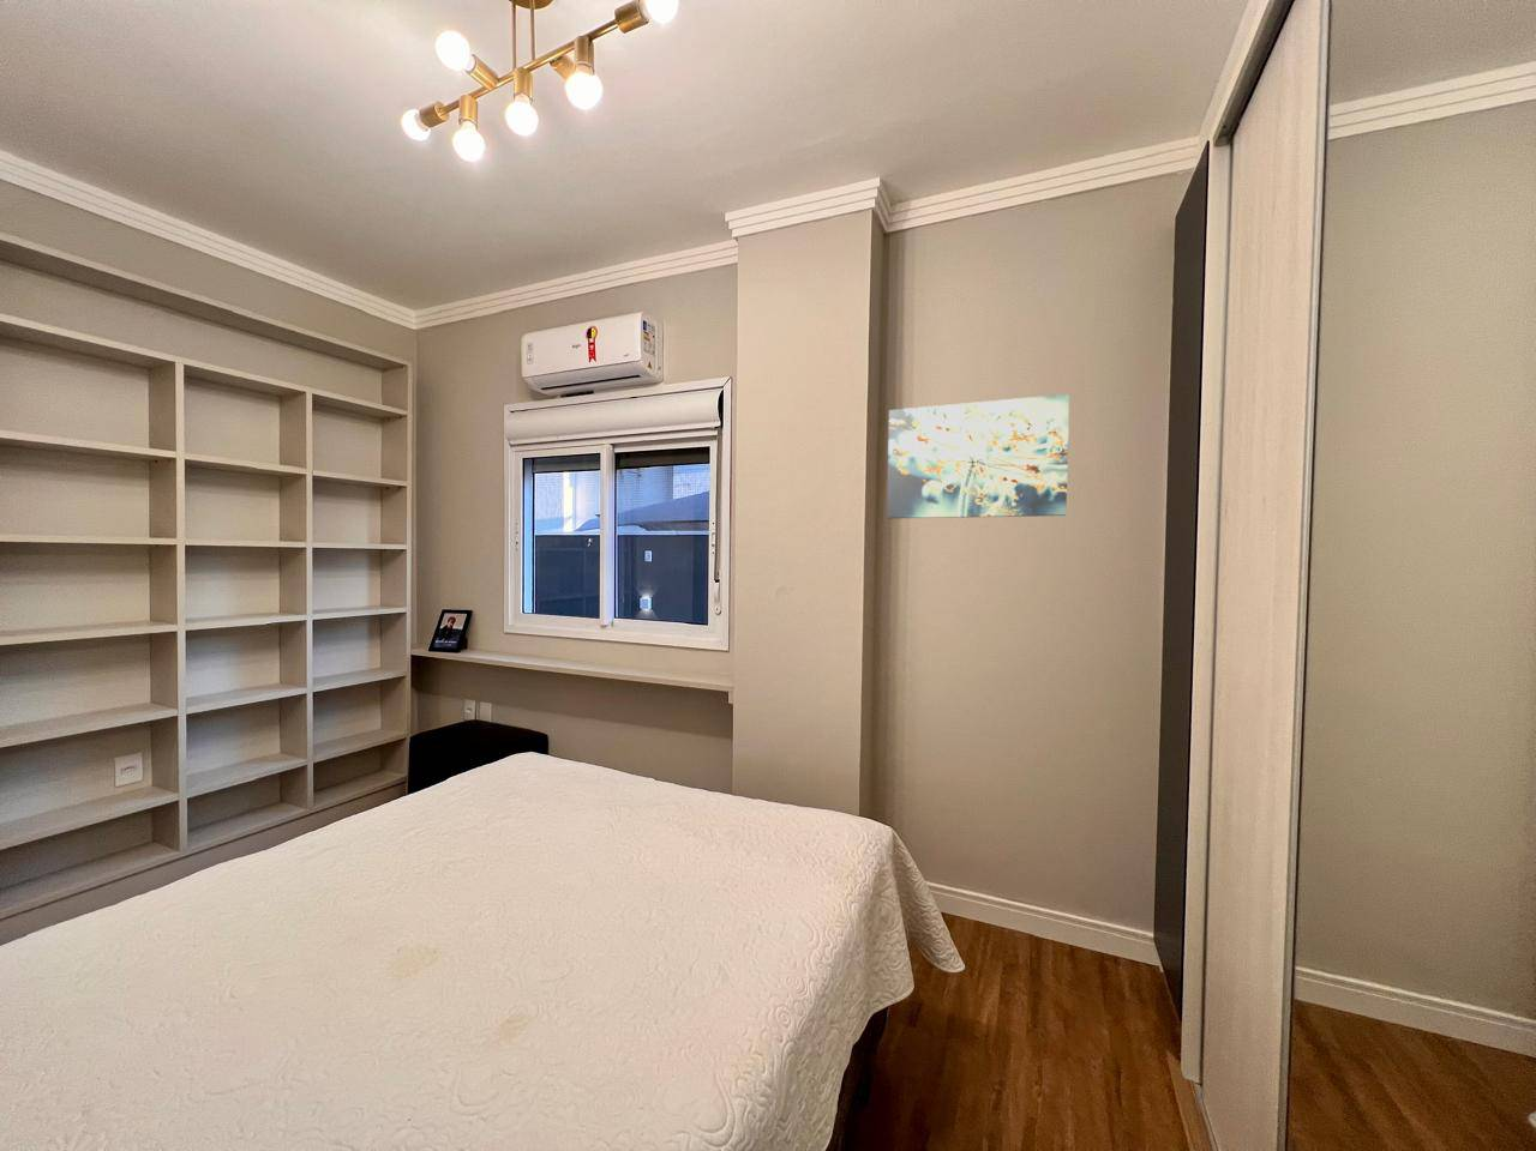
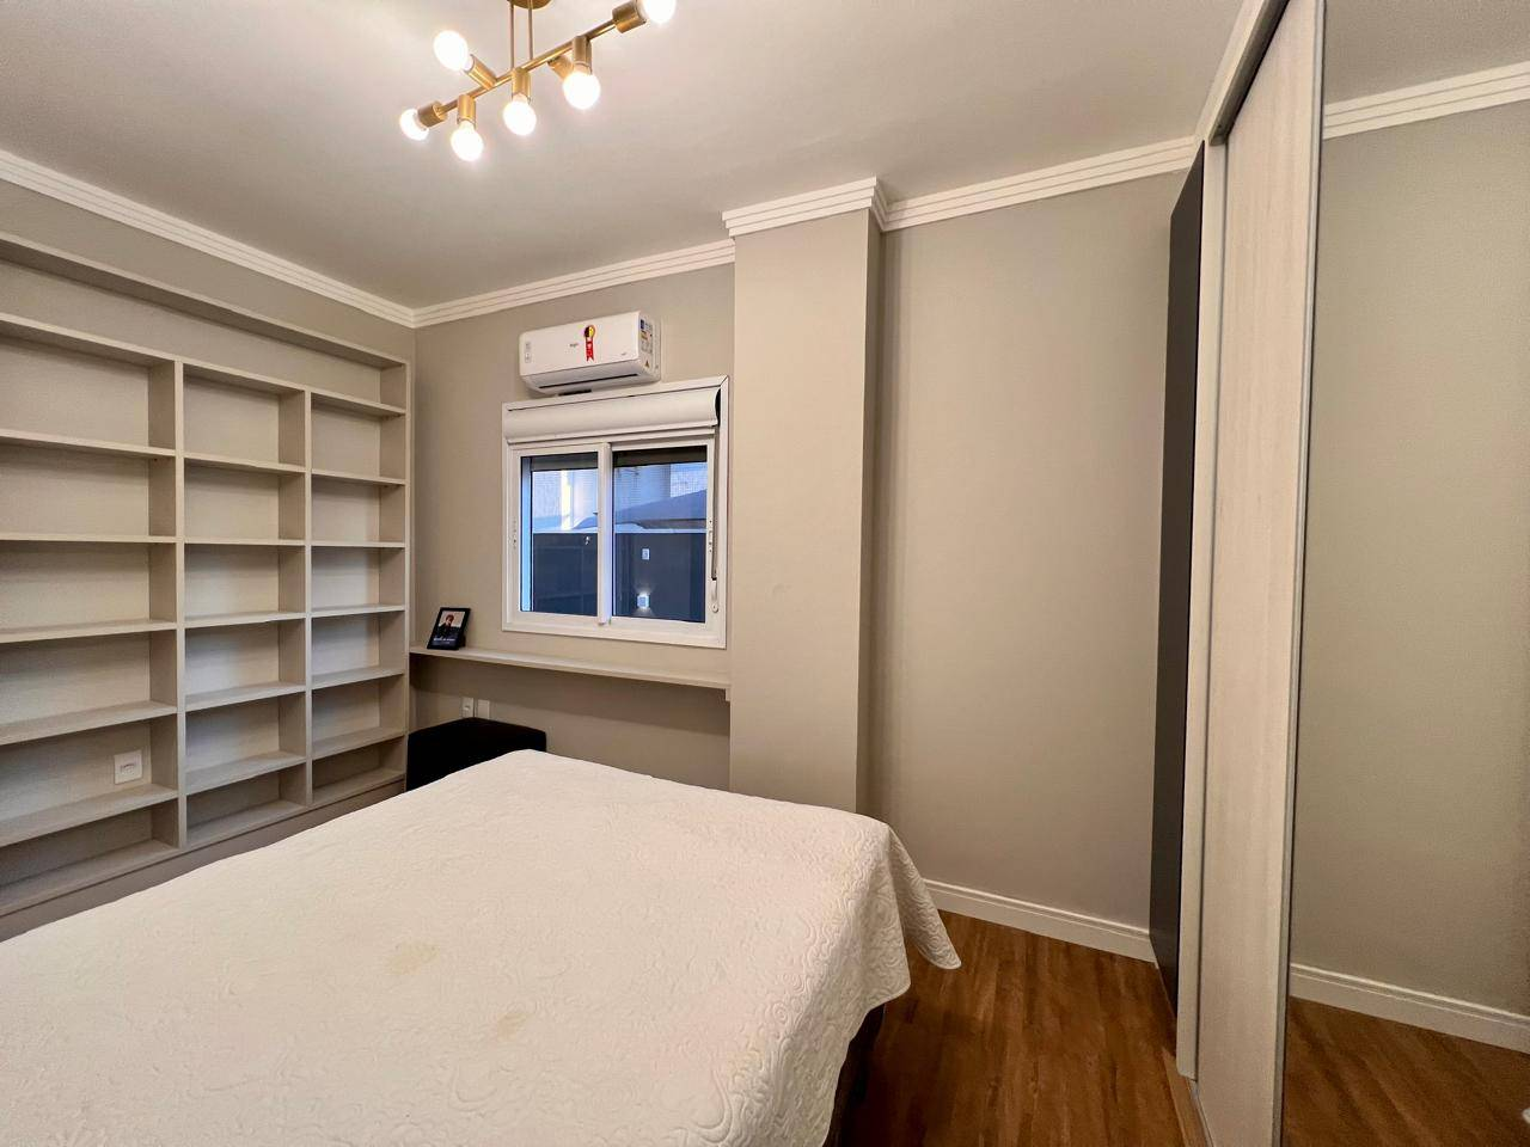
- wall art (972, 461)
